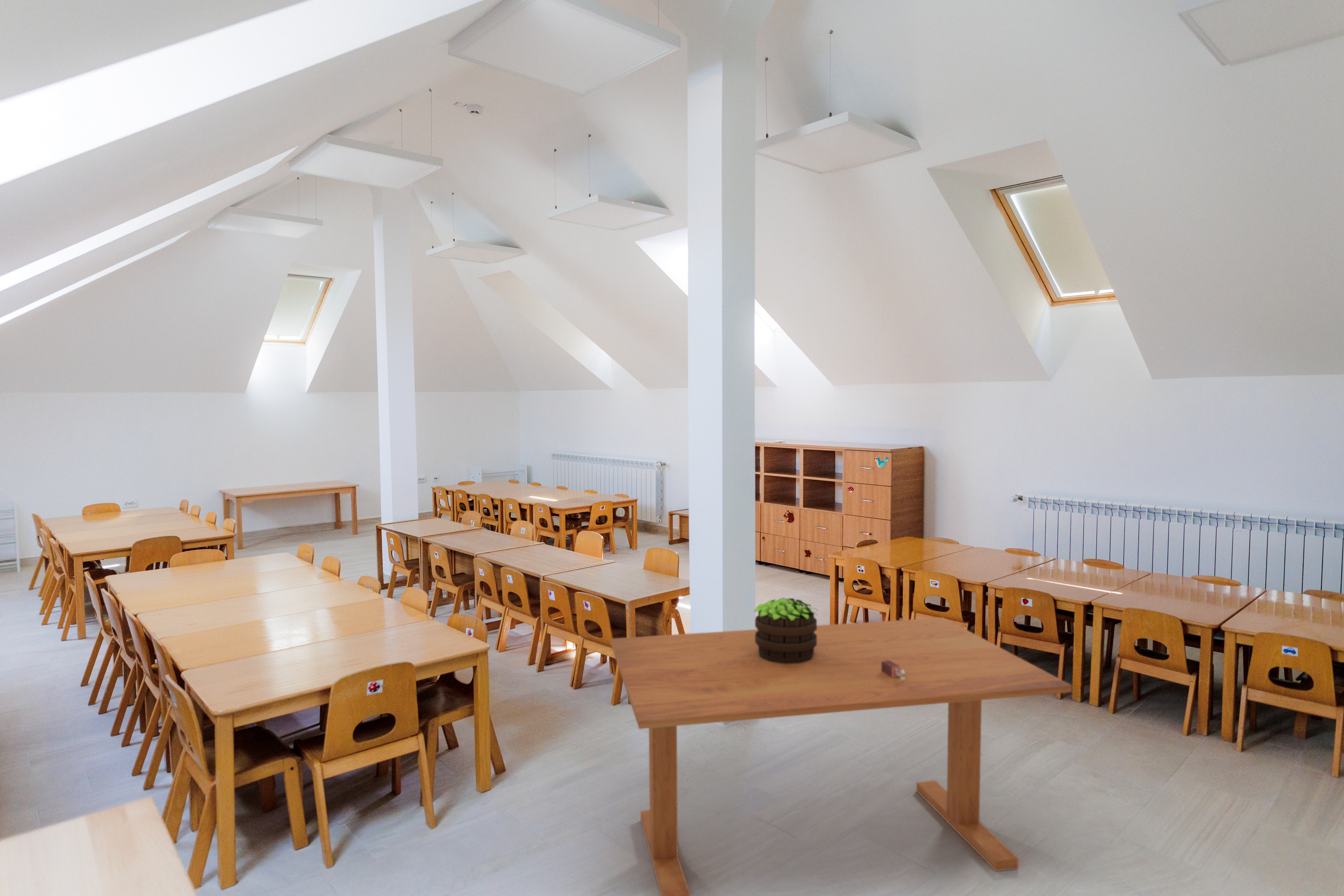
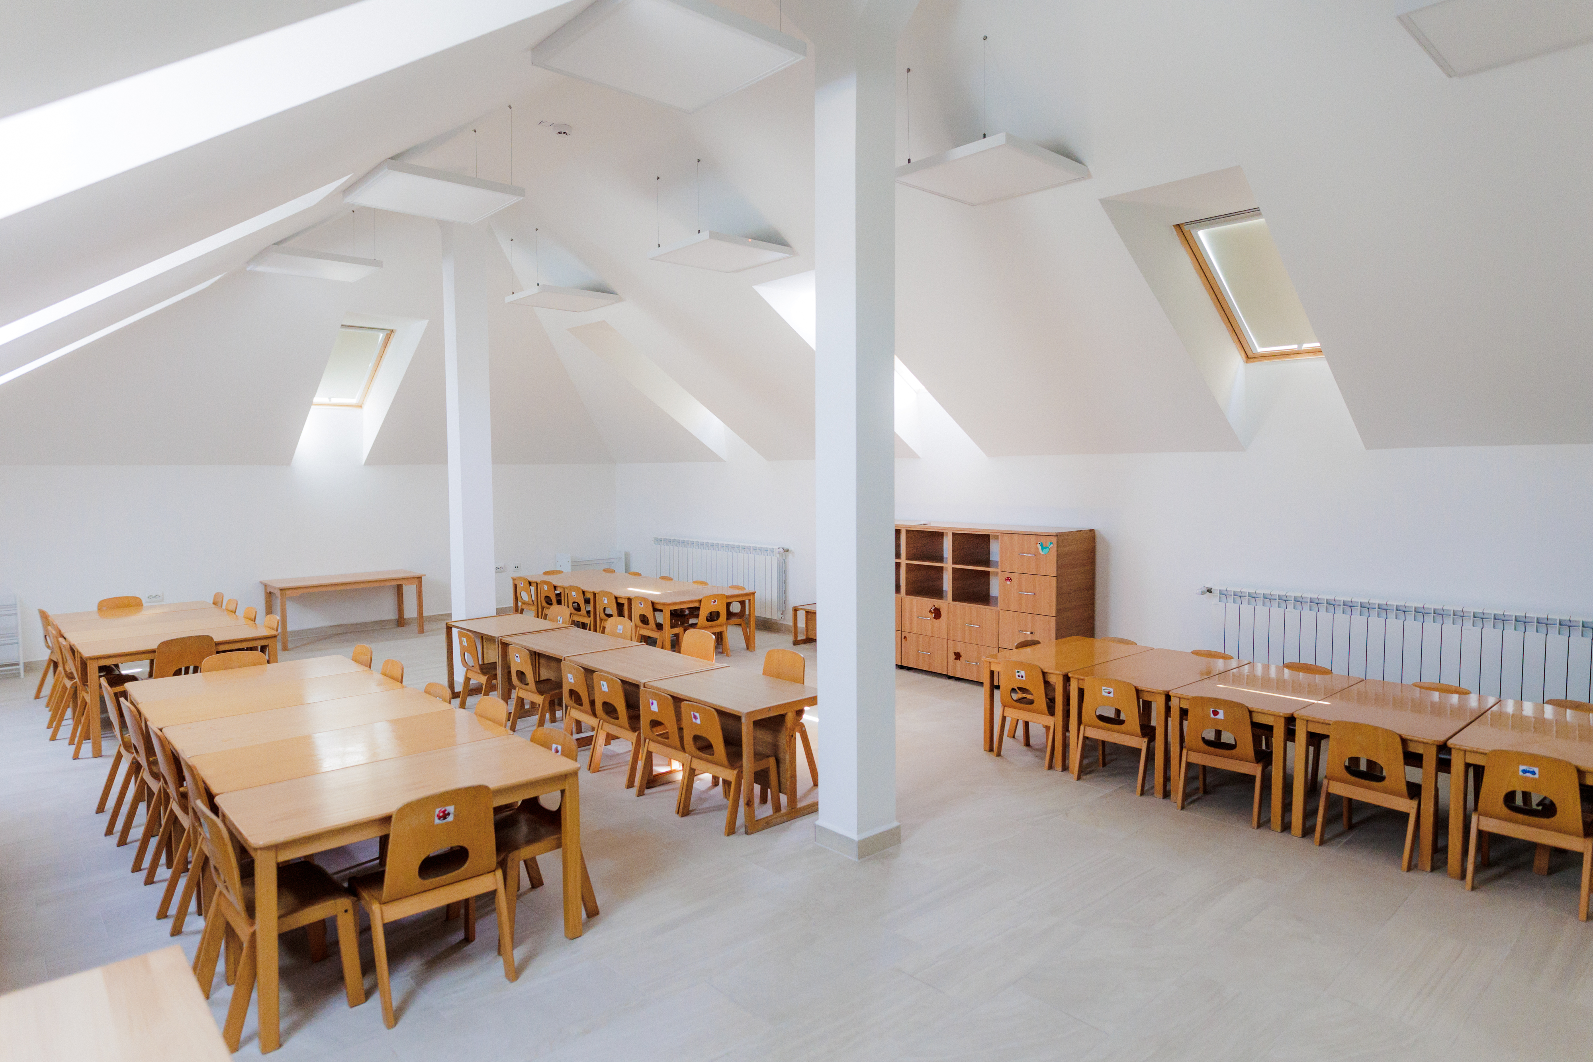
- dining table (816, 714)
- toy blocks (894, 670)
- potted plant (786, 626)
